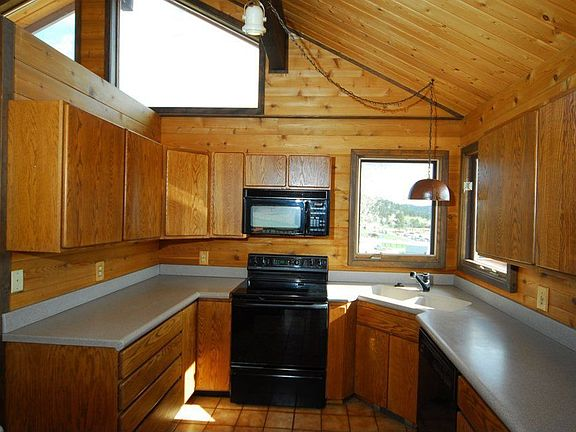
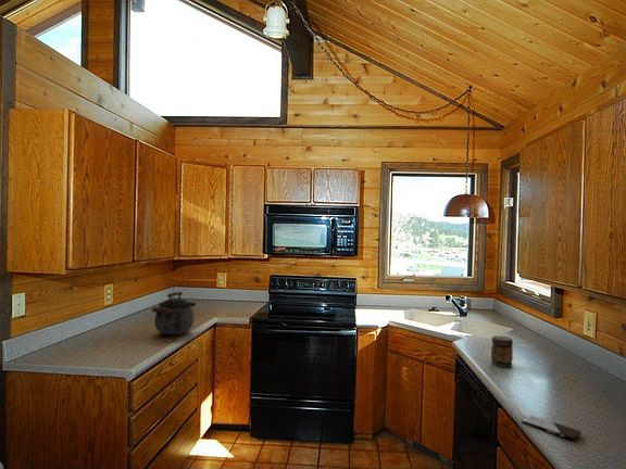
+ kettle (174, 313)
+ jar (501, 351)
+ smartphone (550, 427)
